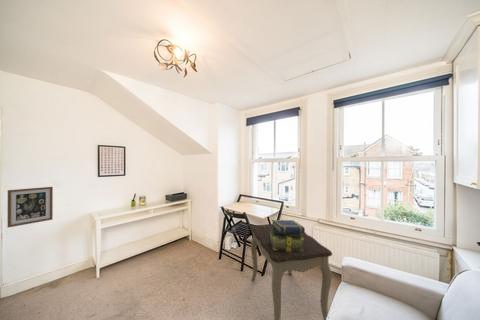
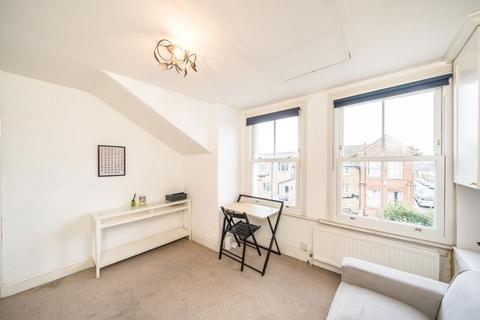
- stack of books (286, 233)
- wall art (31, 205)
- side table (284, 267)
